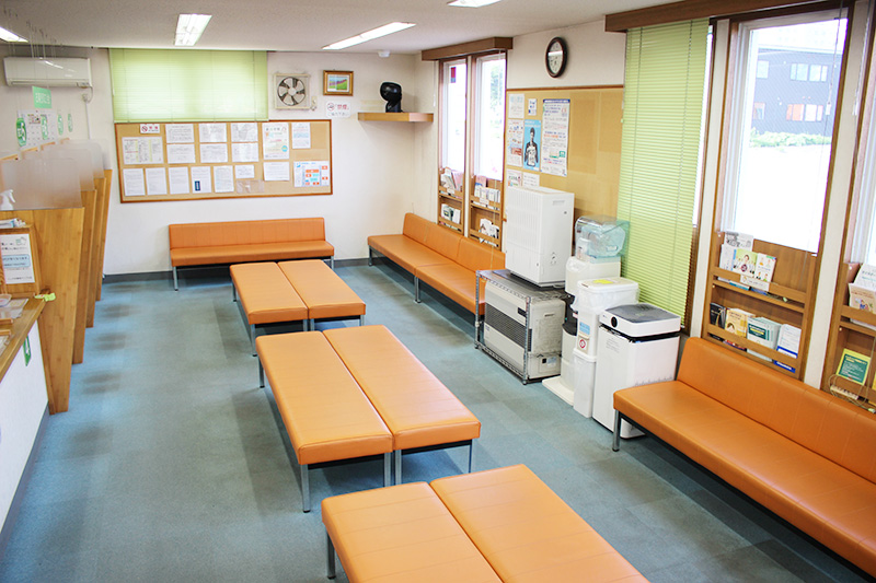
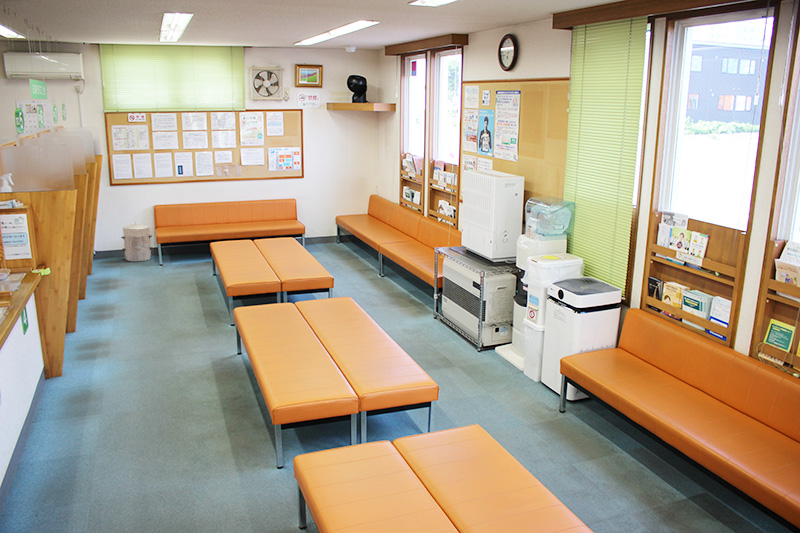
+ waste bin (137, 241)
